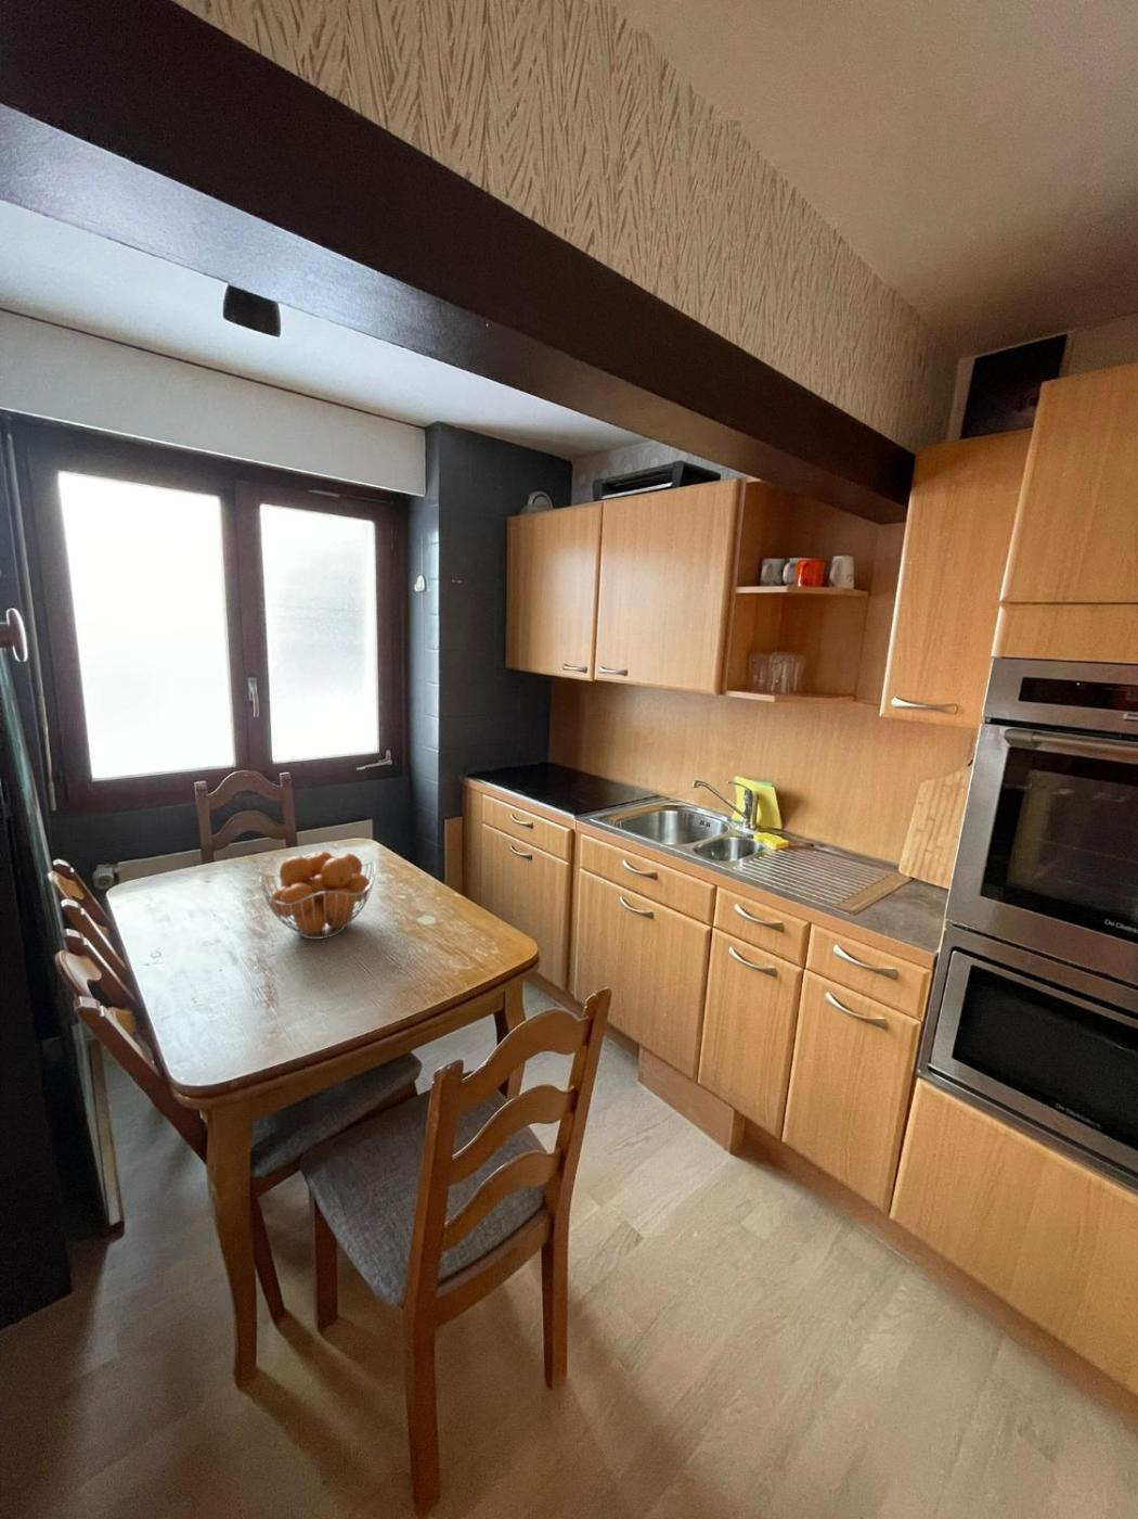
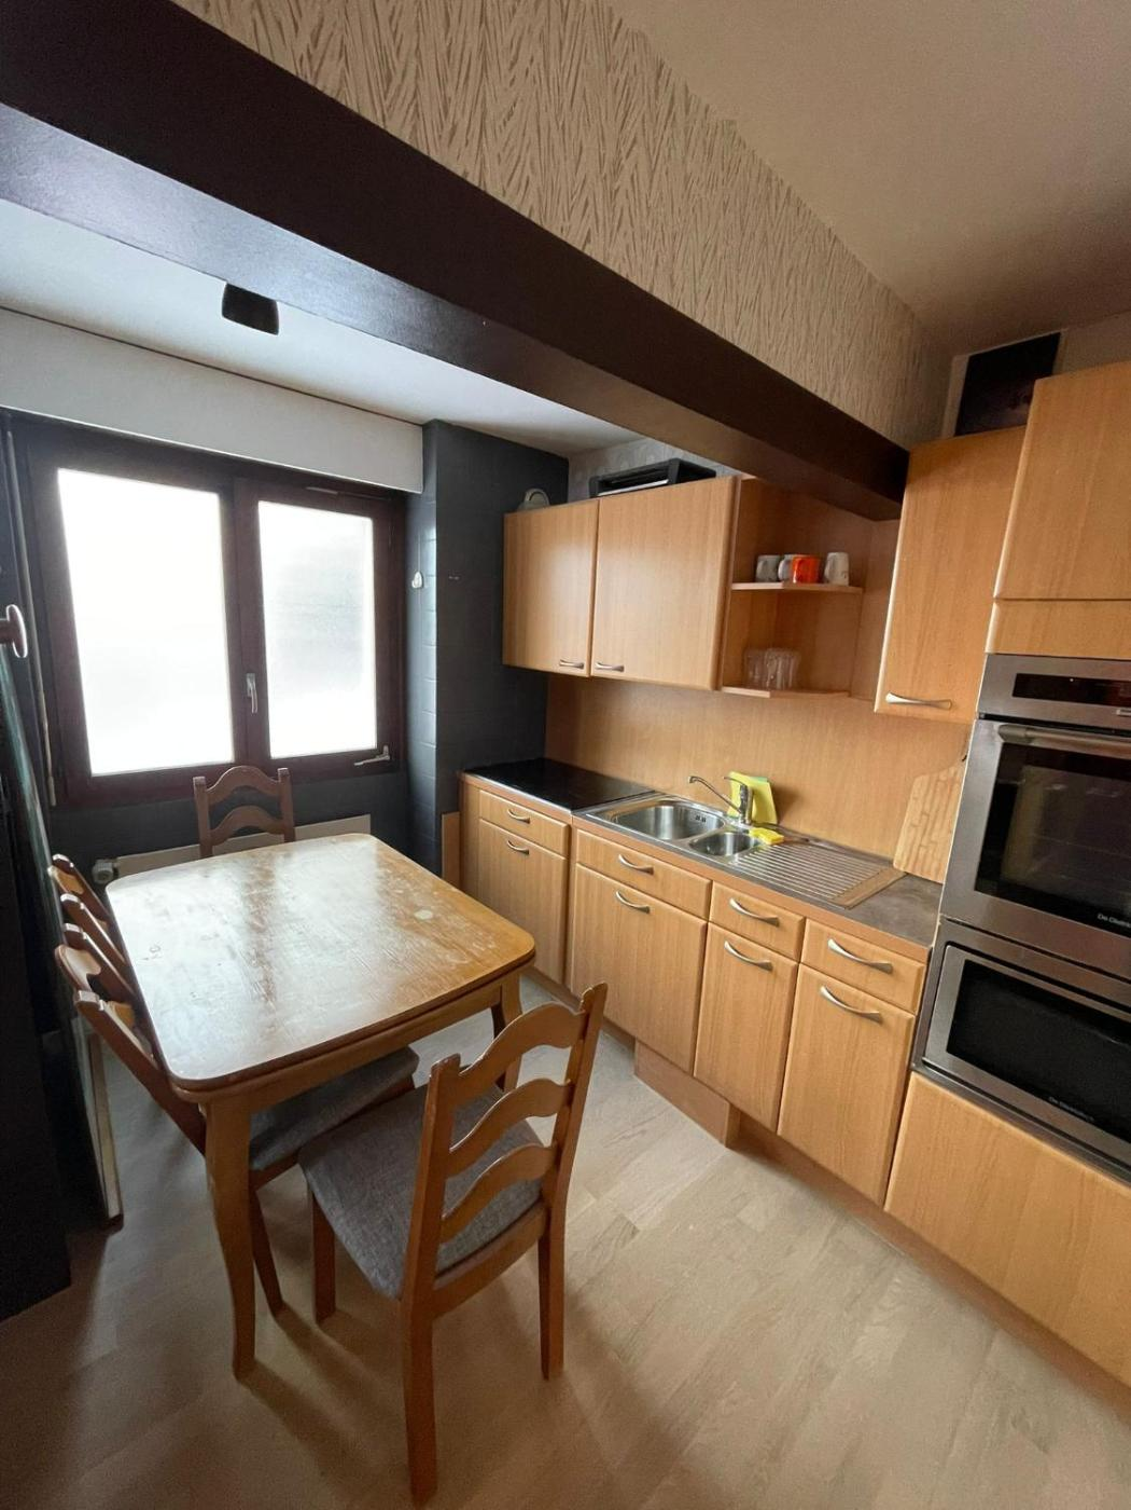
- fruit basket (320, 892)
